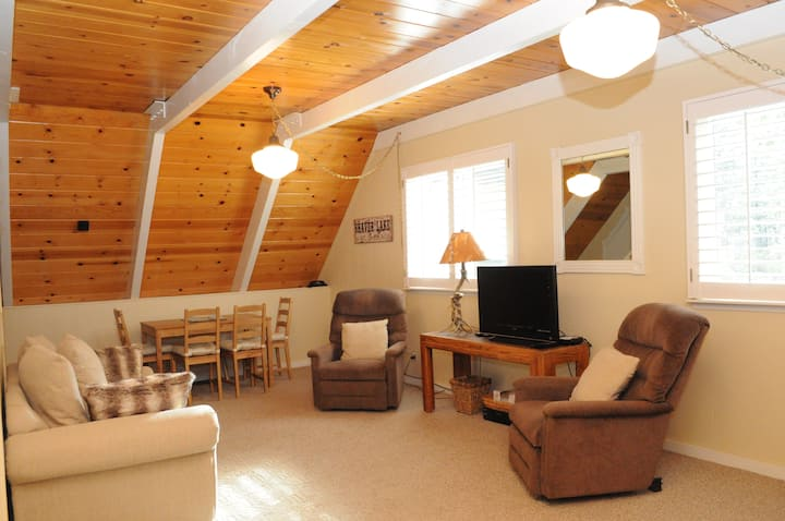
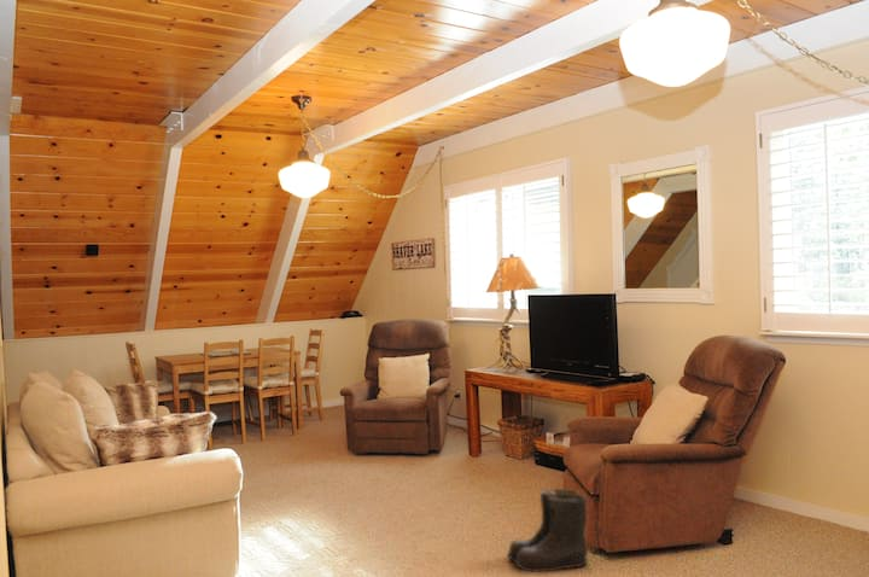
+ boots (547, 528)
